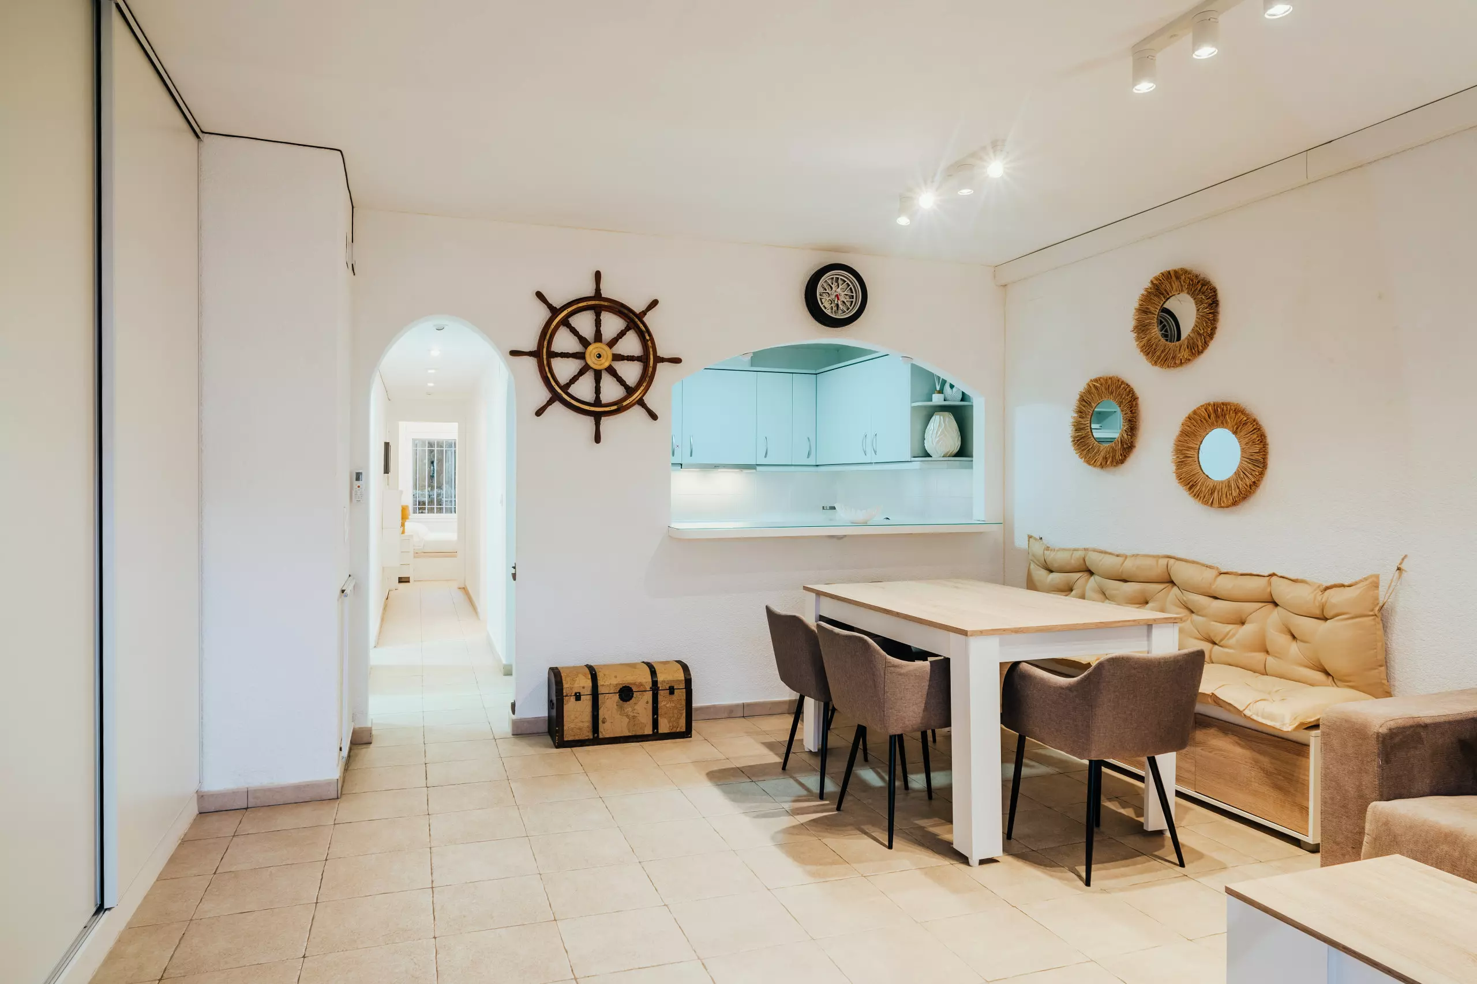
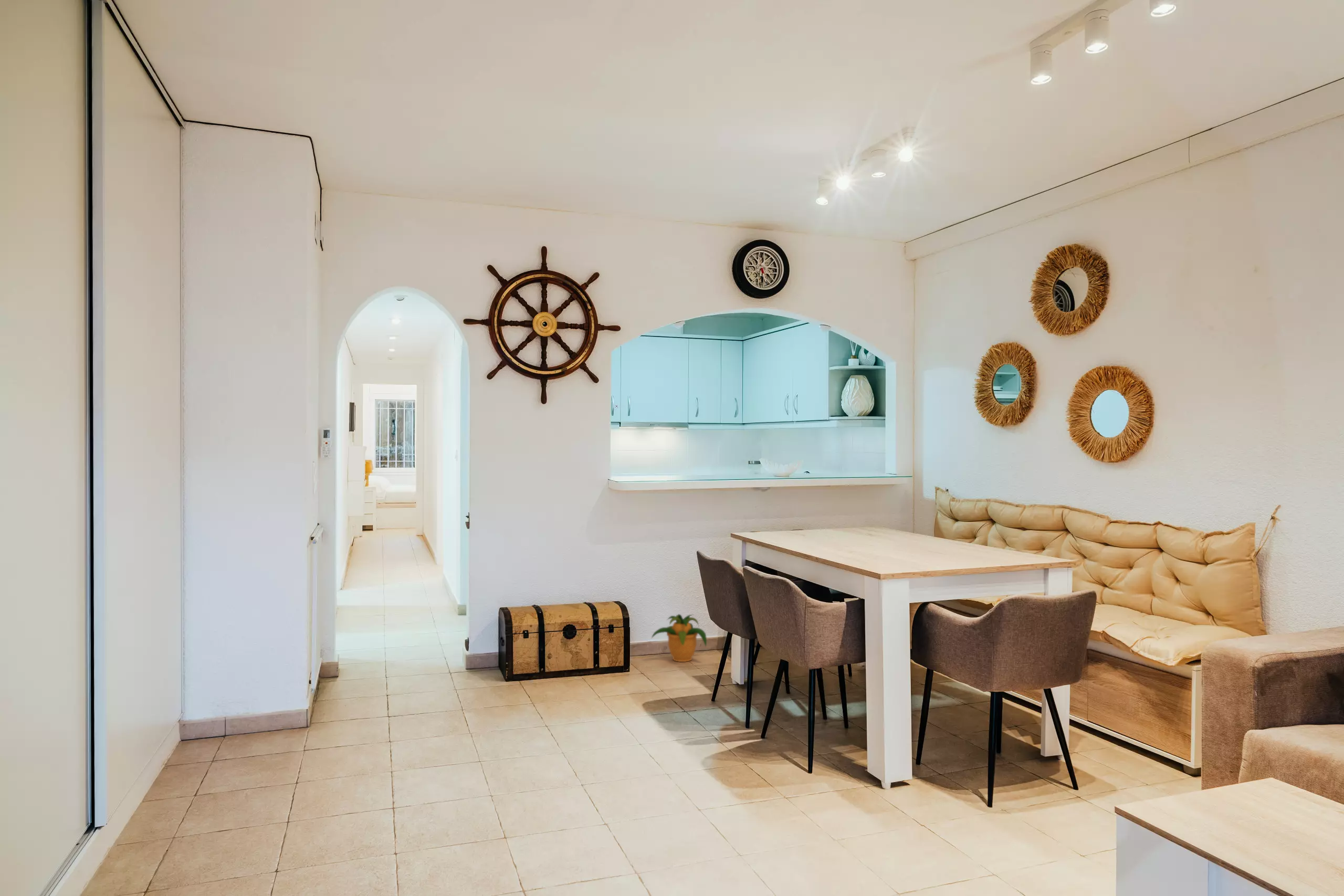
+ potted plant (678, 636)
